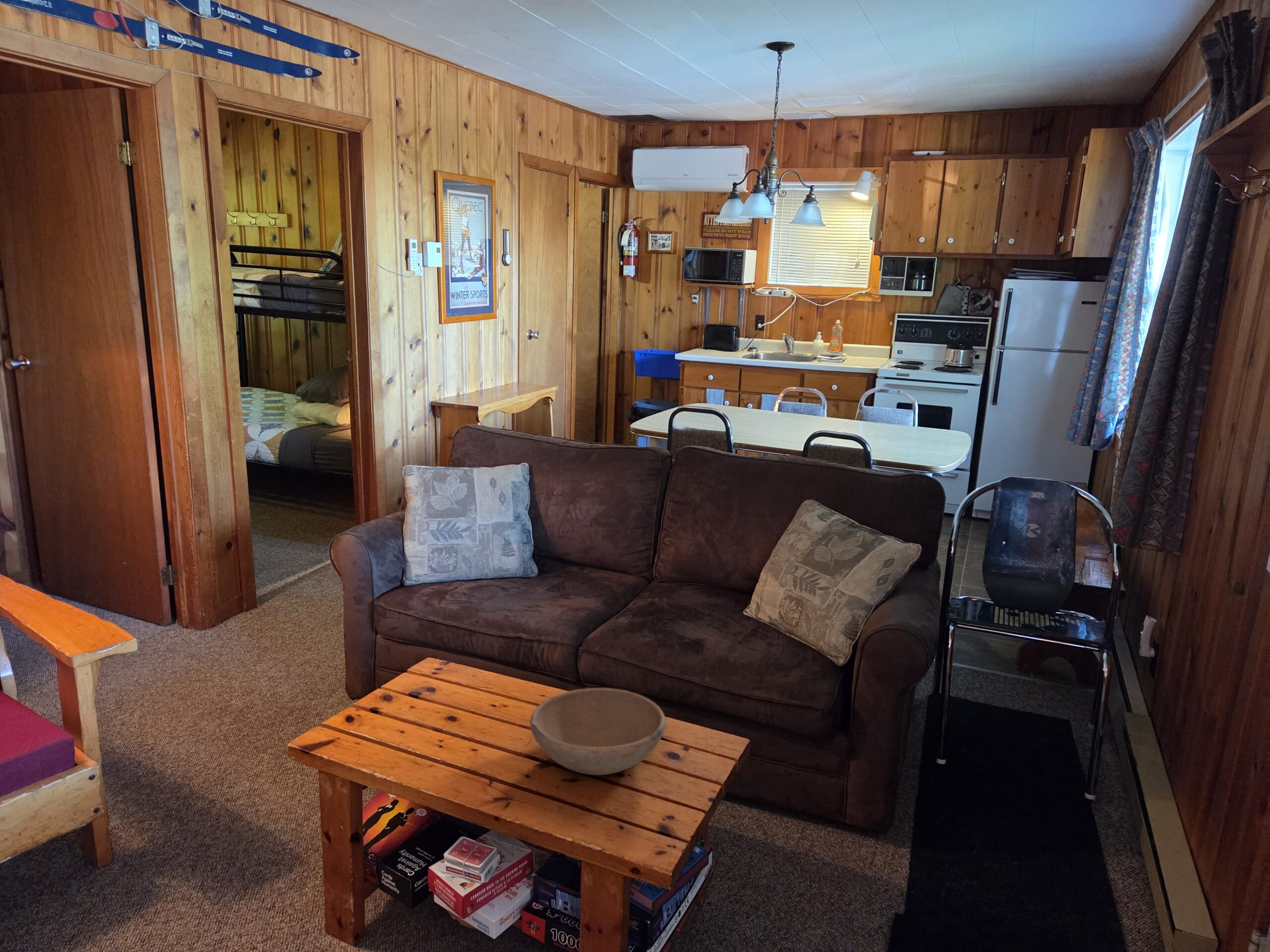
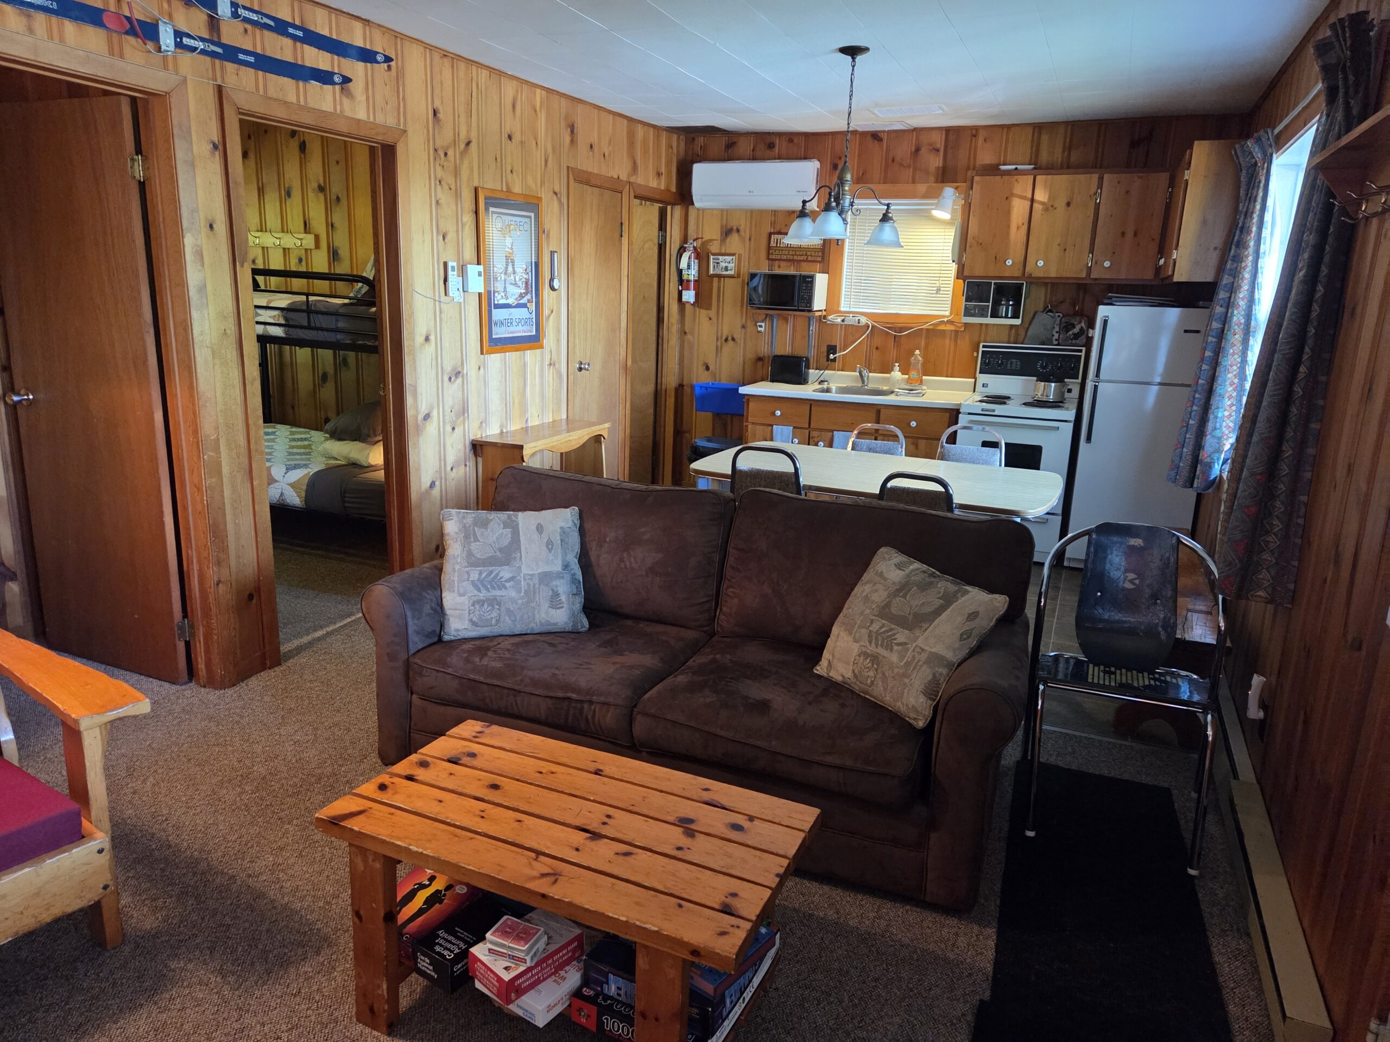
- bowl (597, 736)
